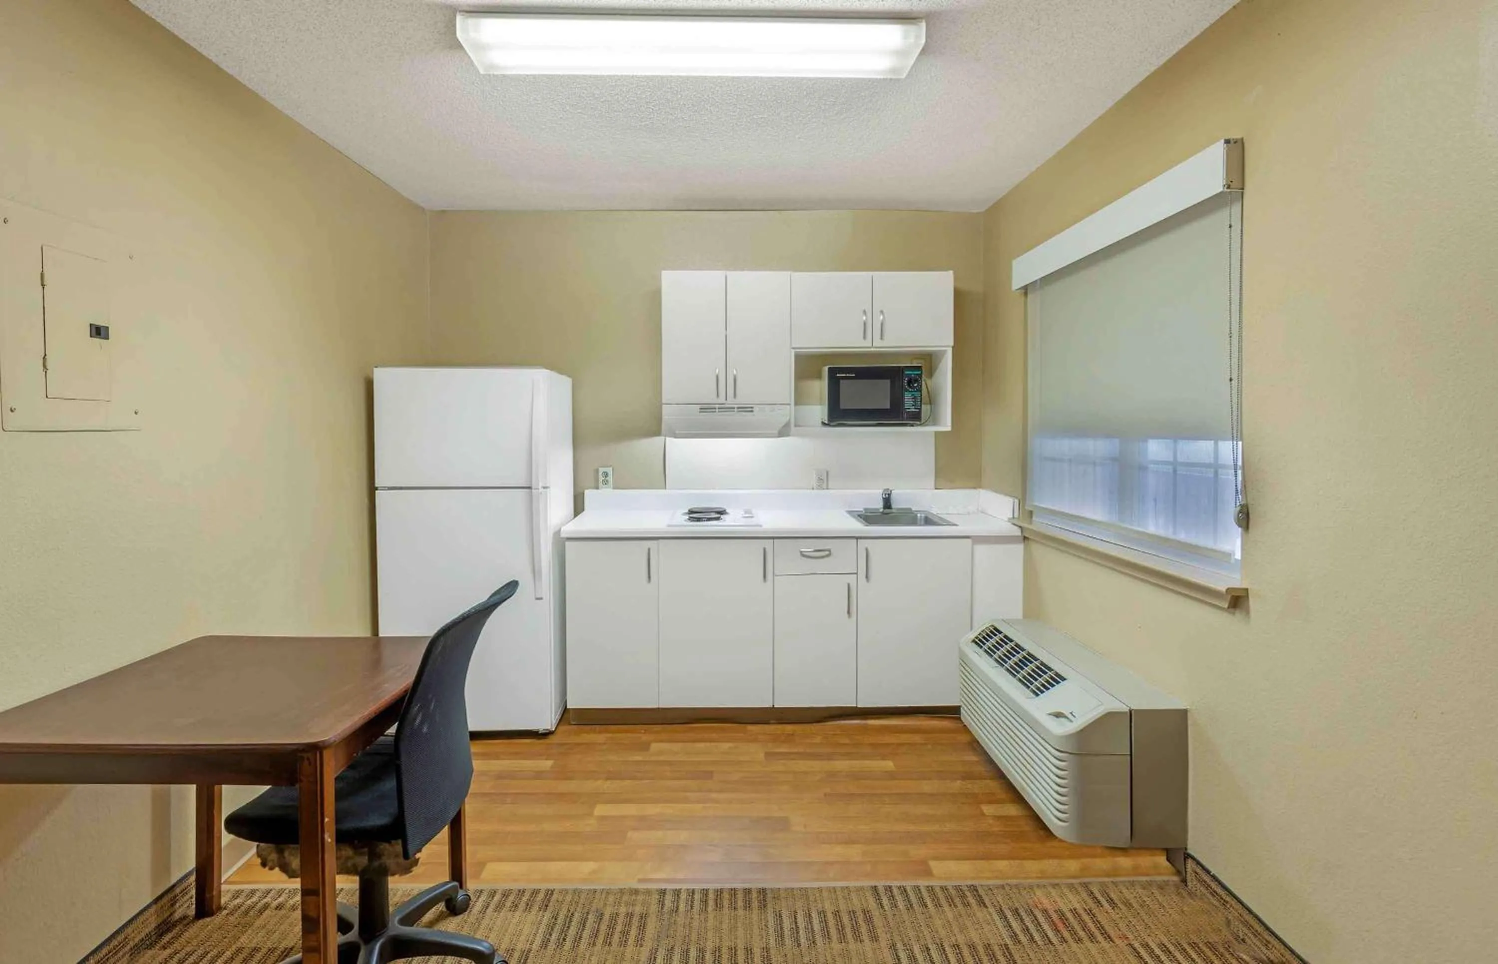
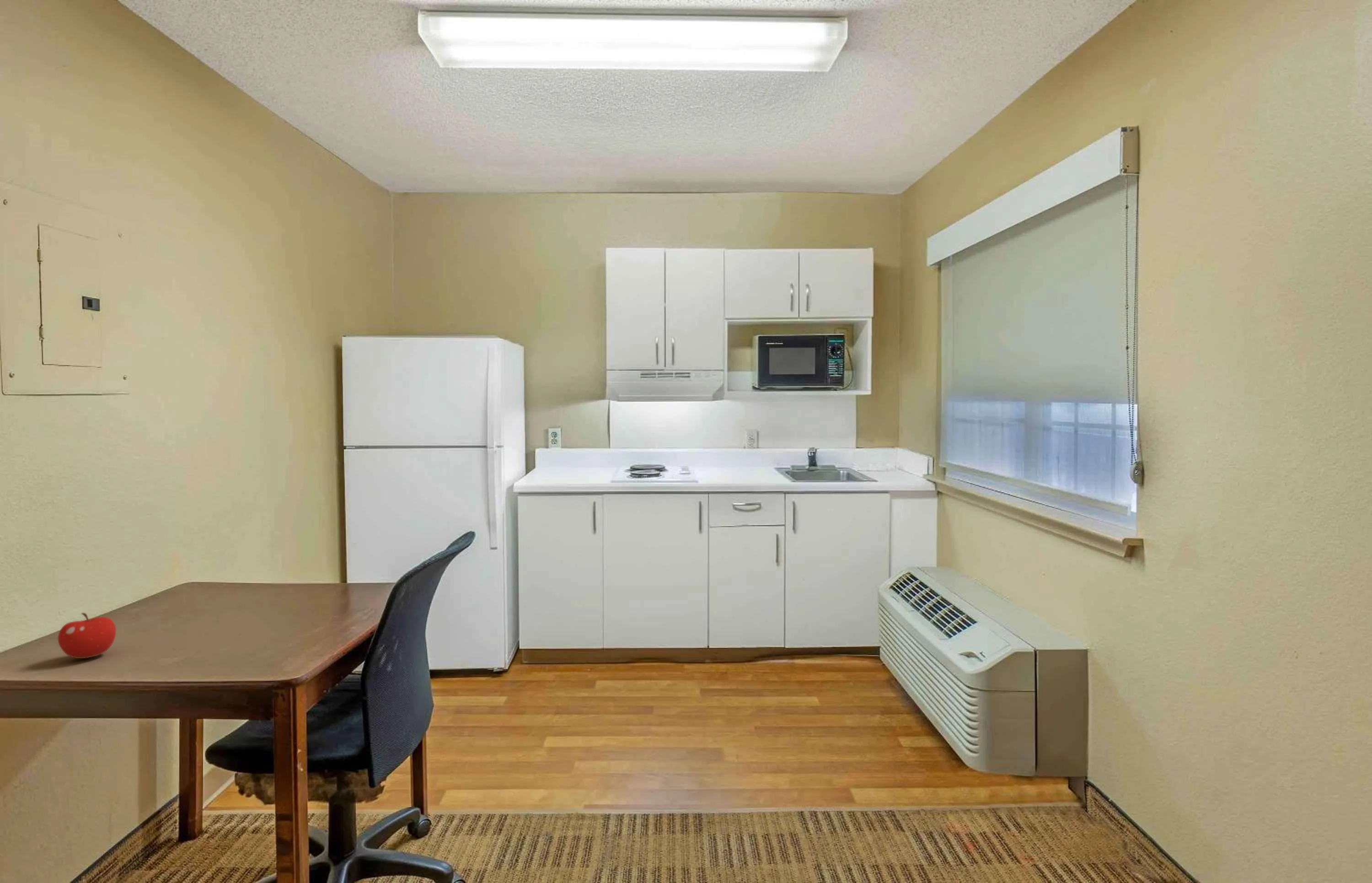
+ fruit (87, 635)
